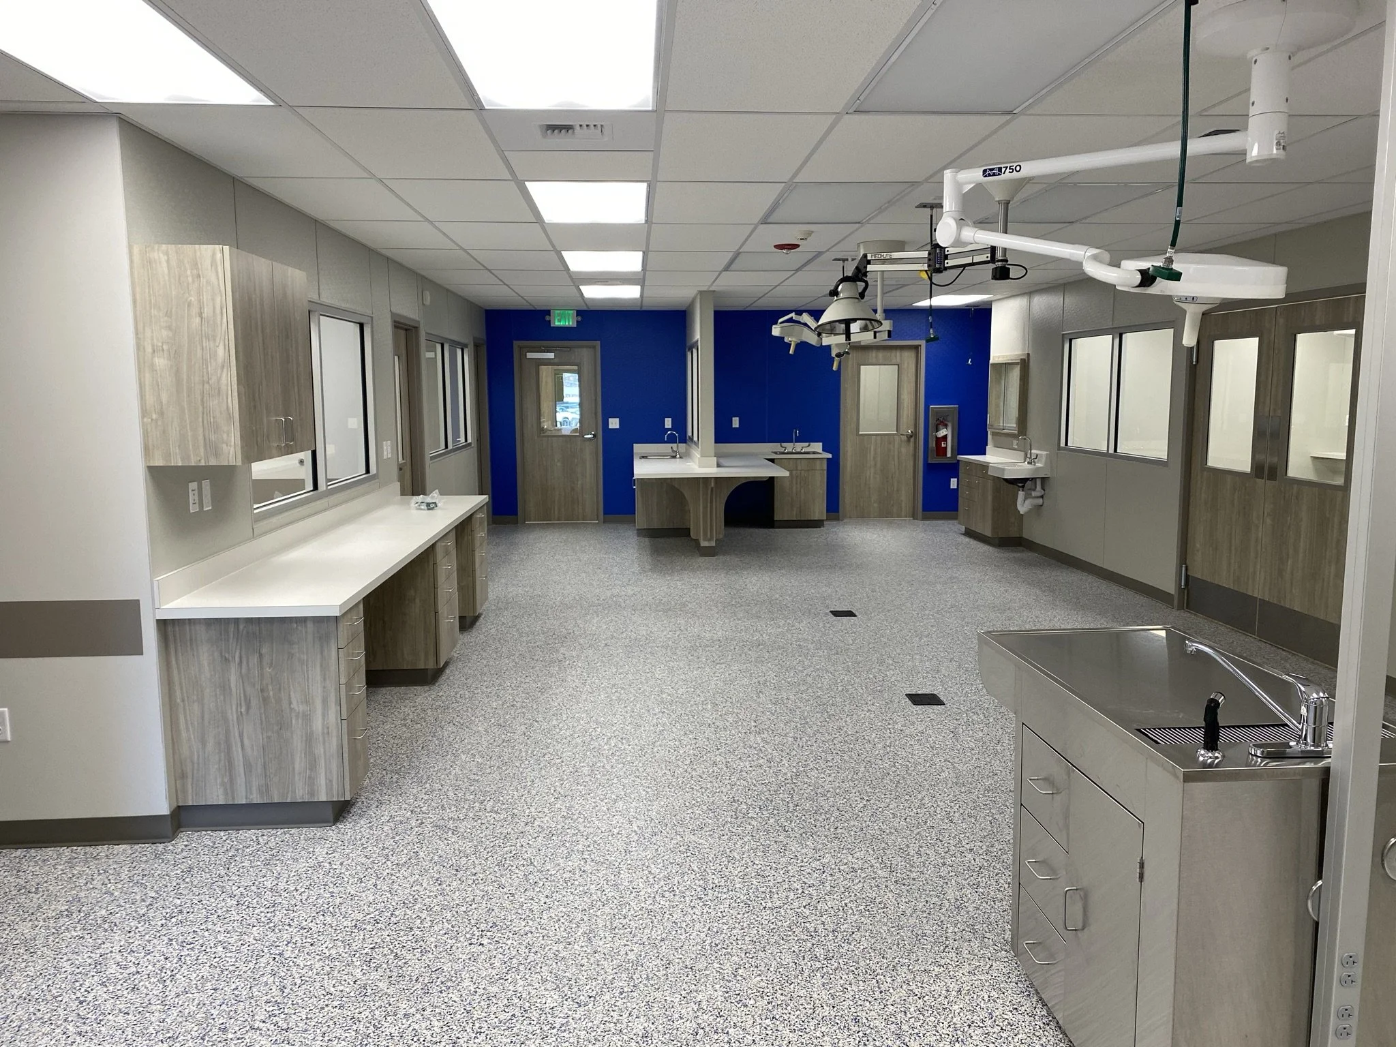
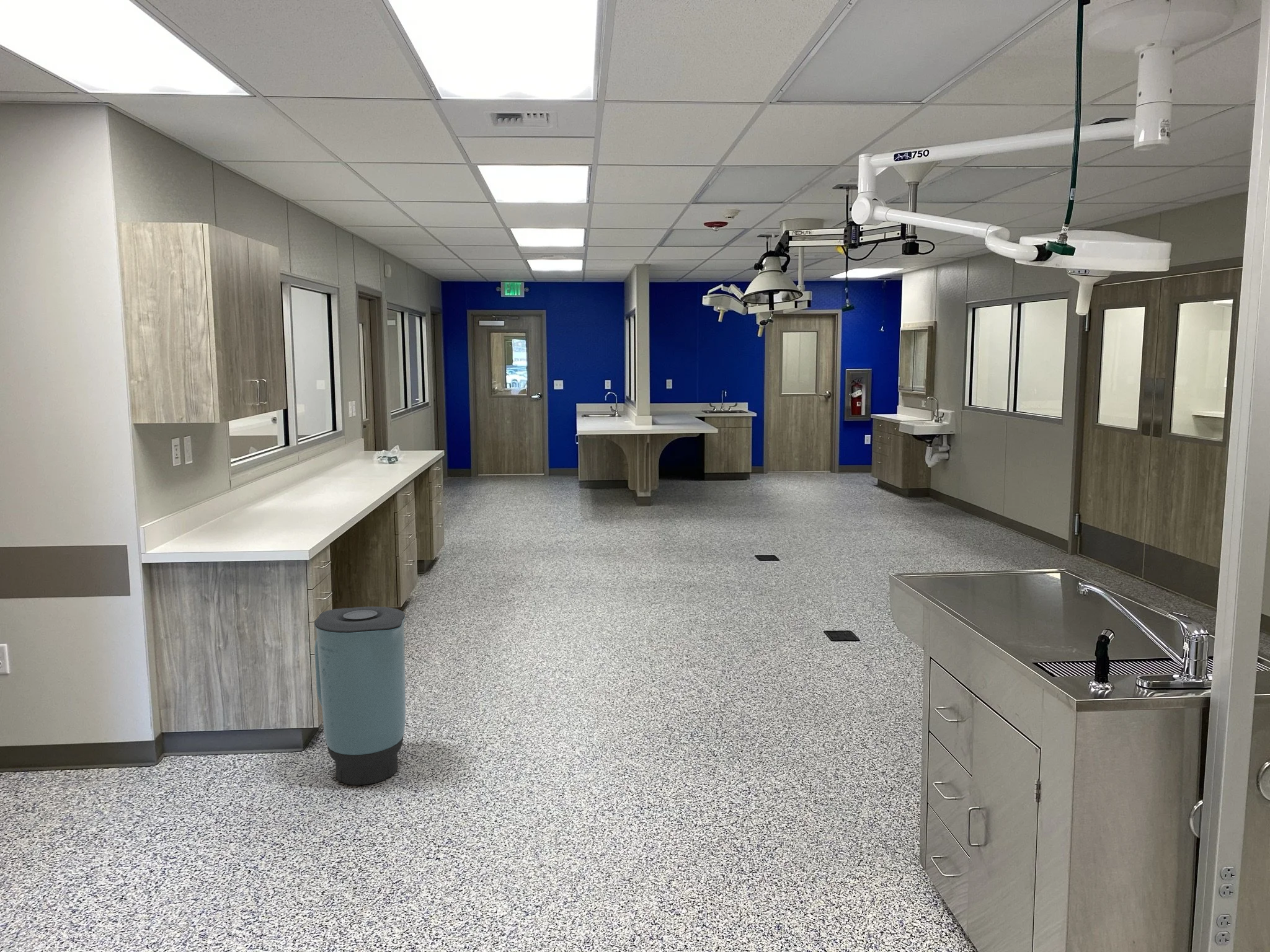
+ trash can (358, 692)
